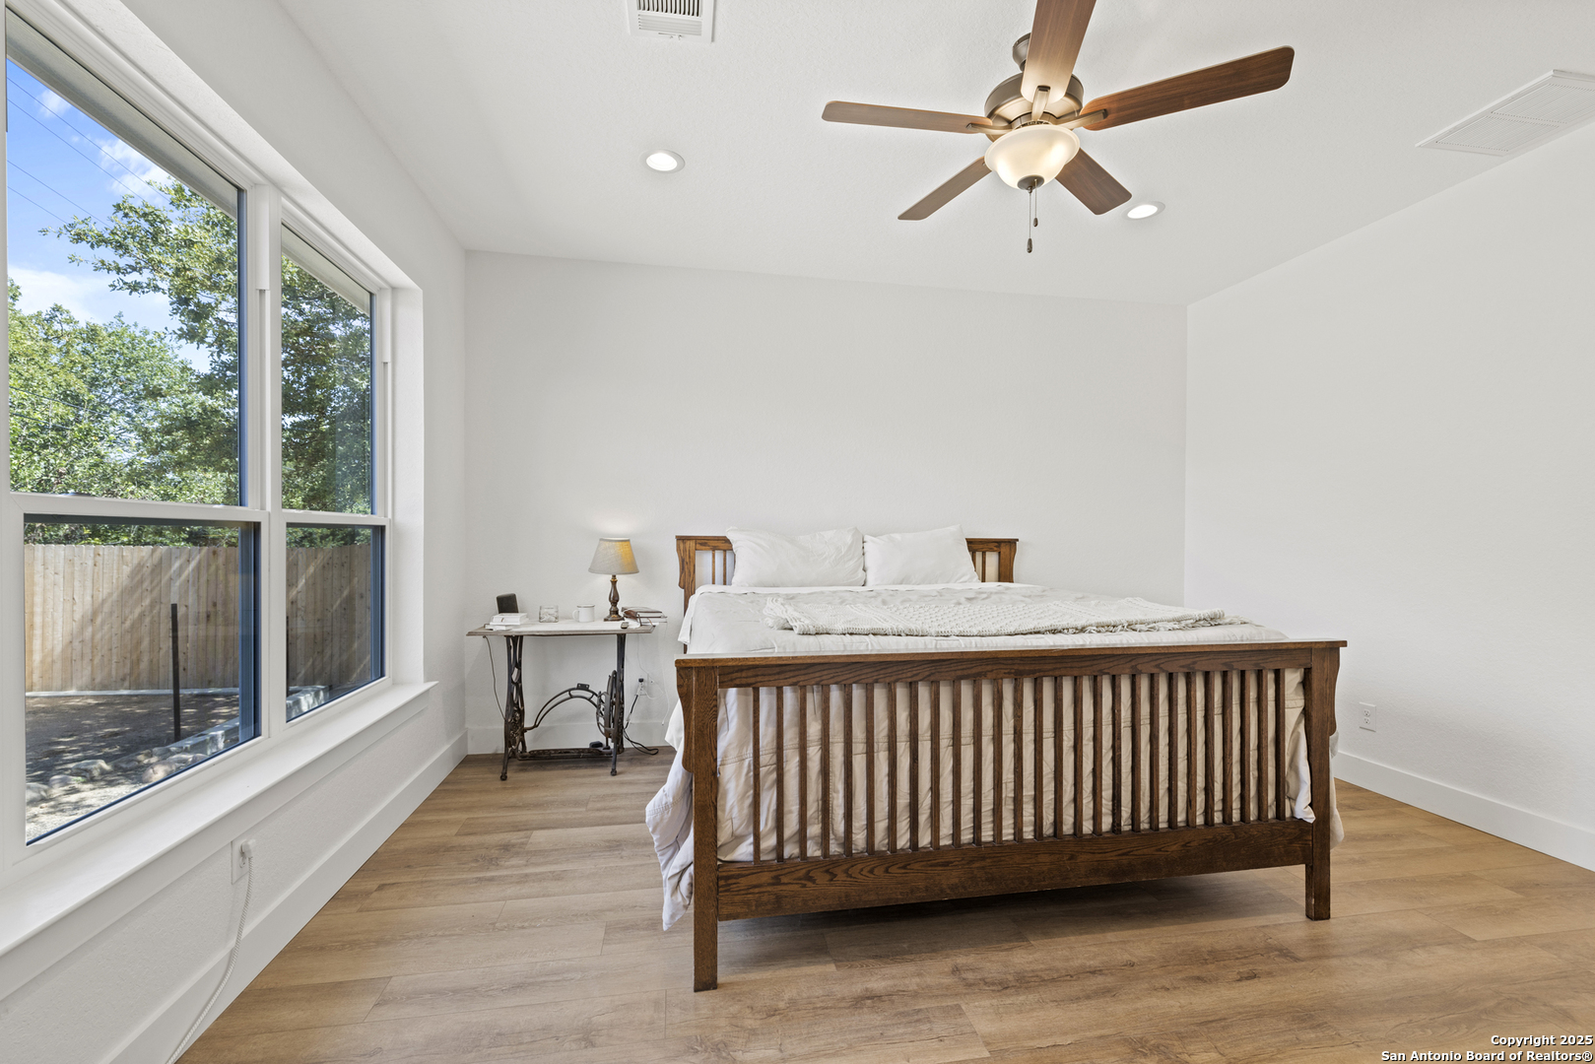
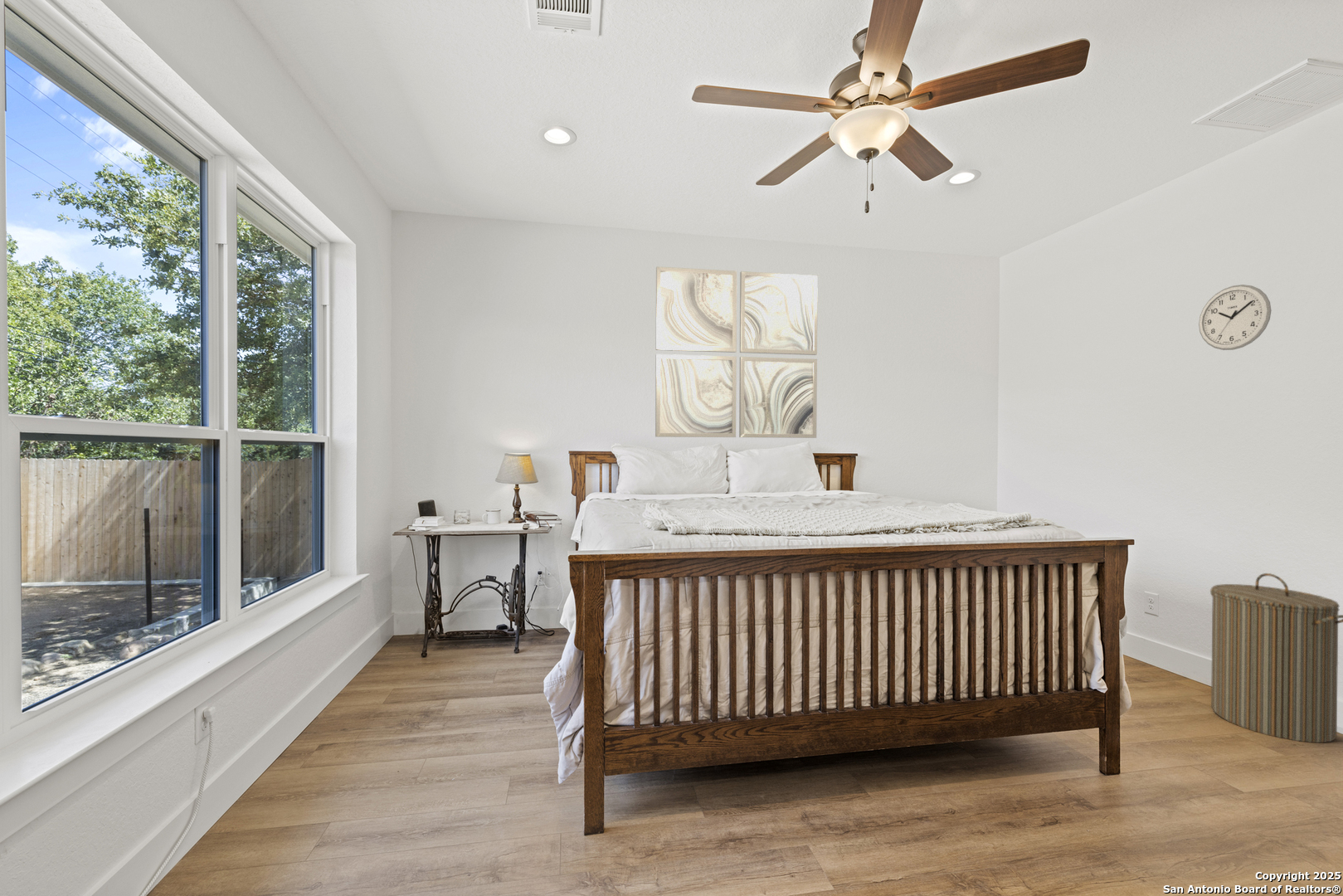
+ laundry hamper (1271, 648)
+ wall clock (1232, 318)
+ wall art (736, 357)
